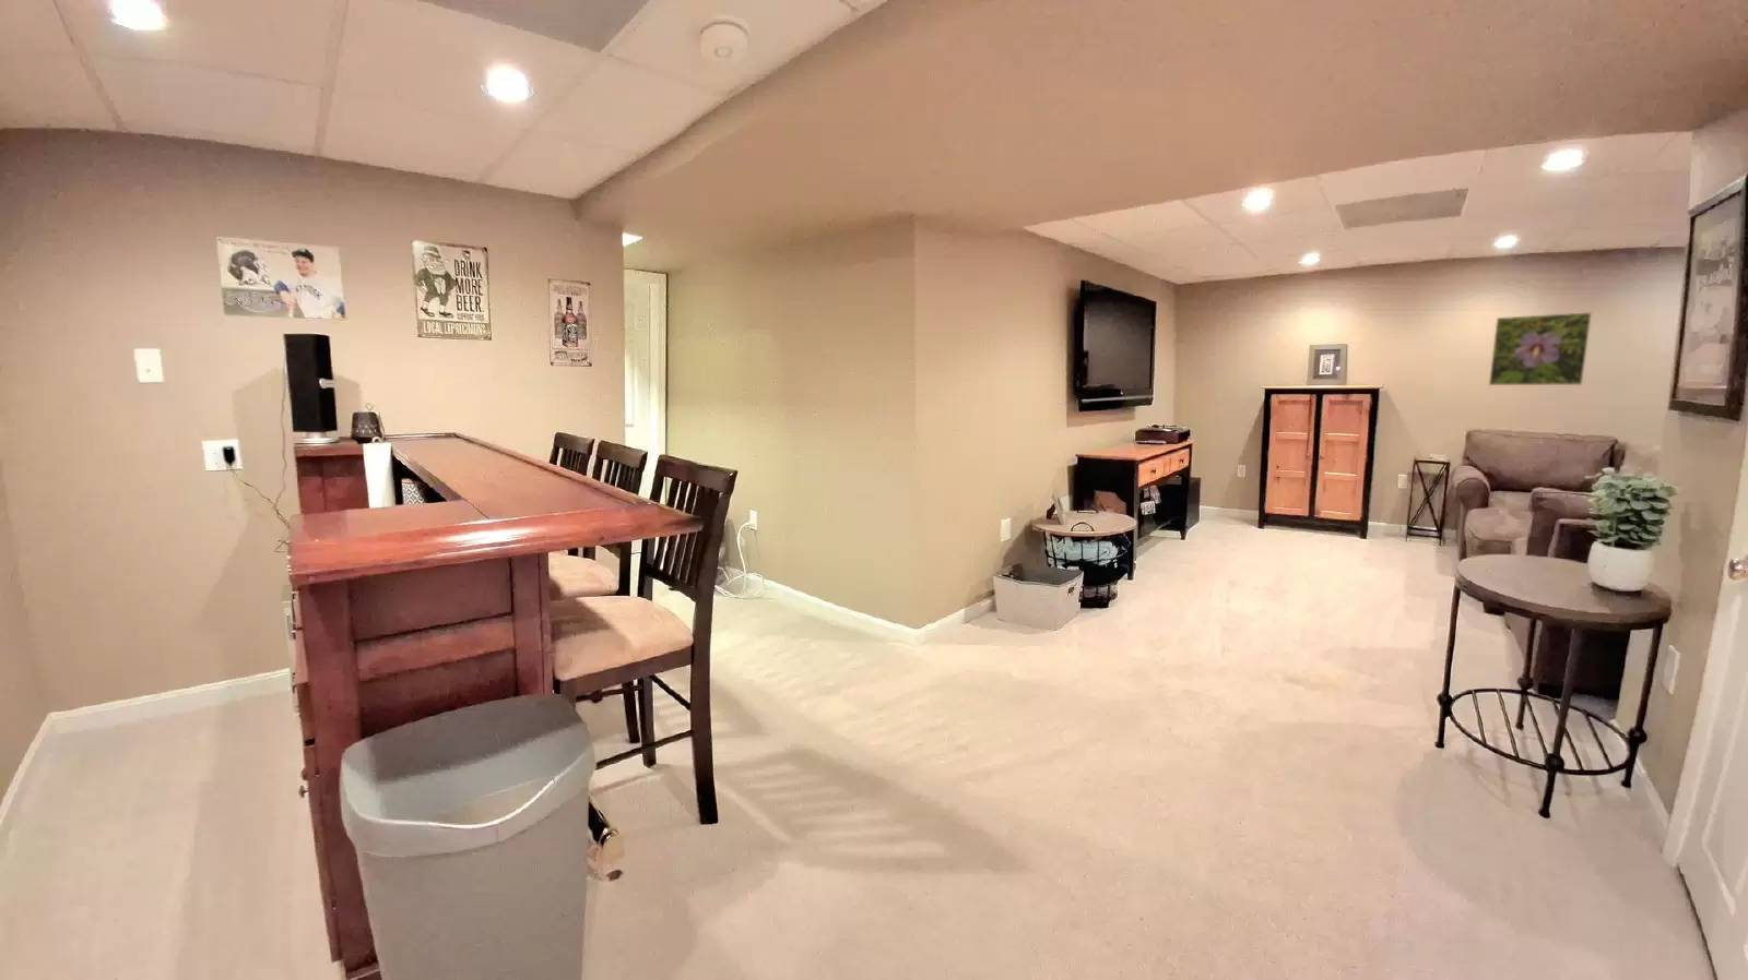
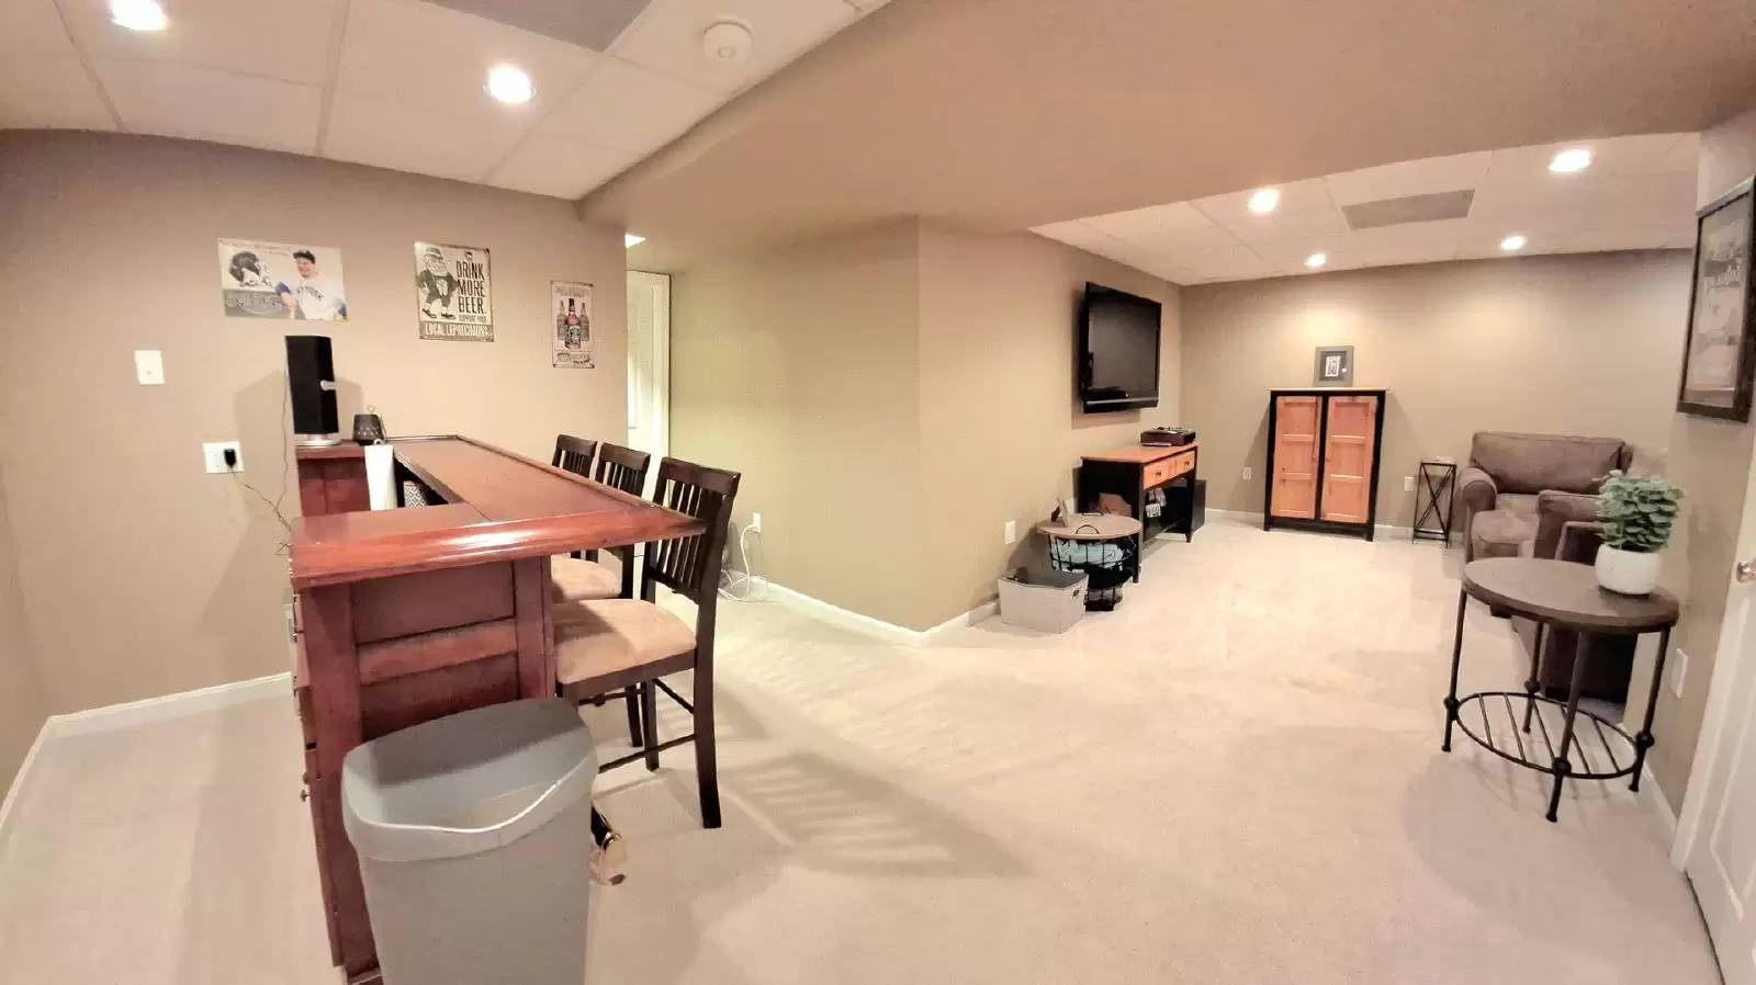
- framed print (1538, 350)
